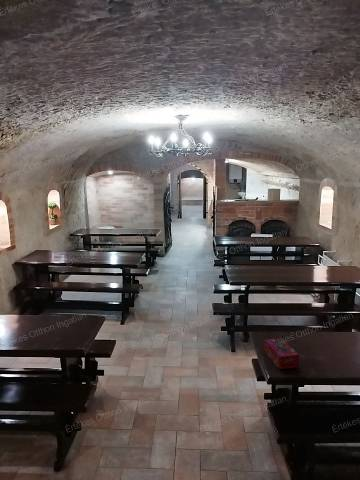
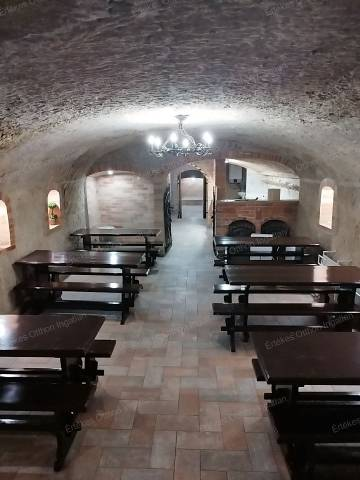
- tissue box (280, 352)
